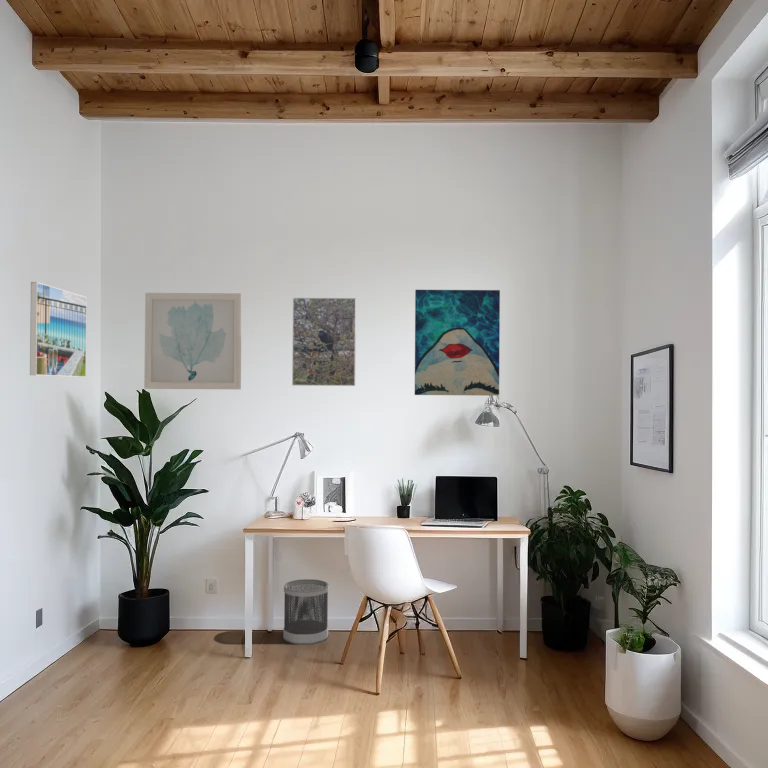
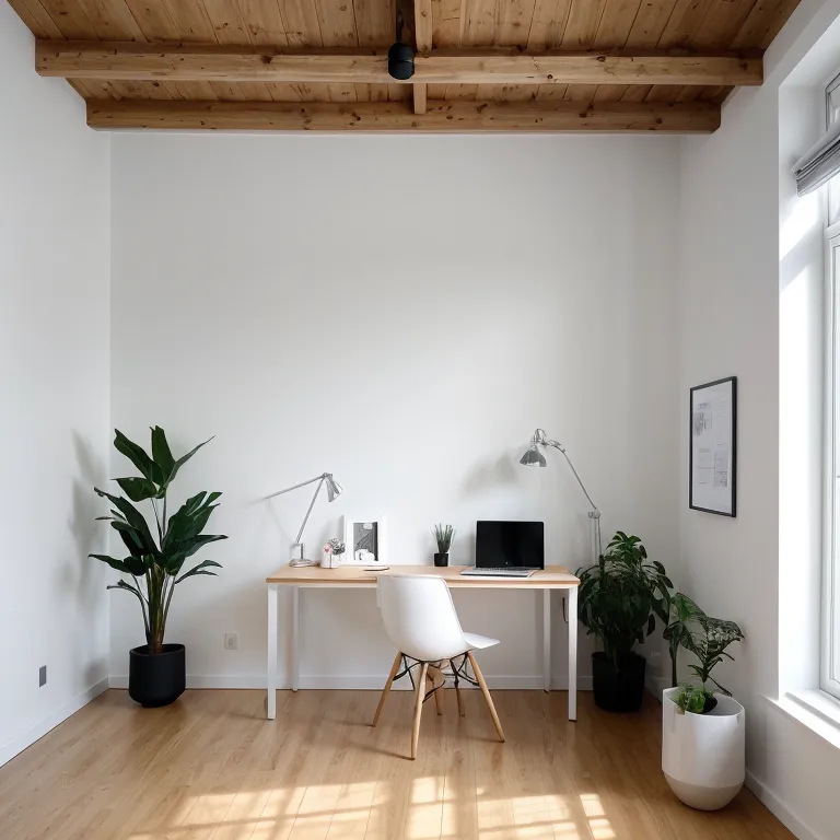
- wall art (193, 341)
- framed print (60, 333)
- wall art (457, 342)
- wastebasket (306, 611)
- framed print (324, 341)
